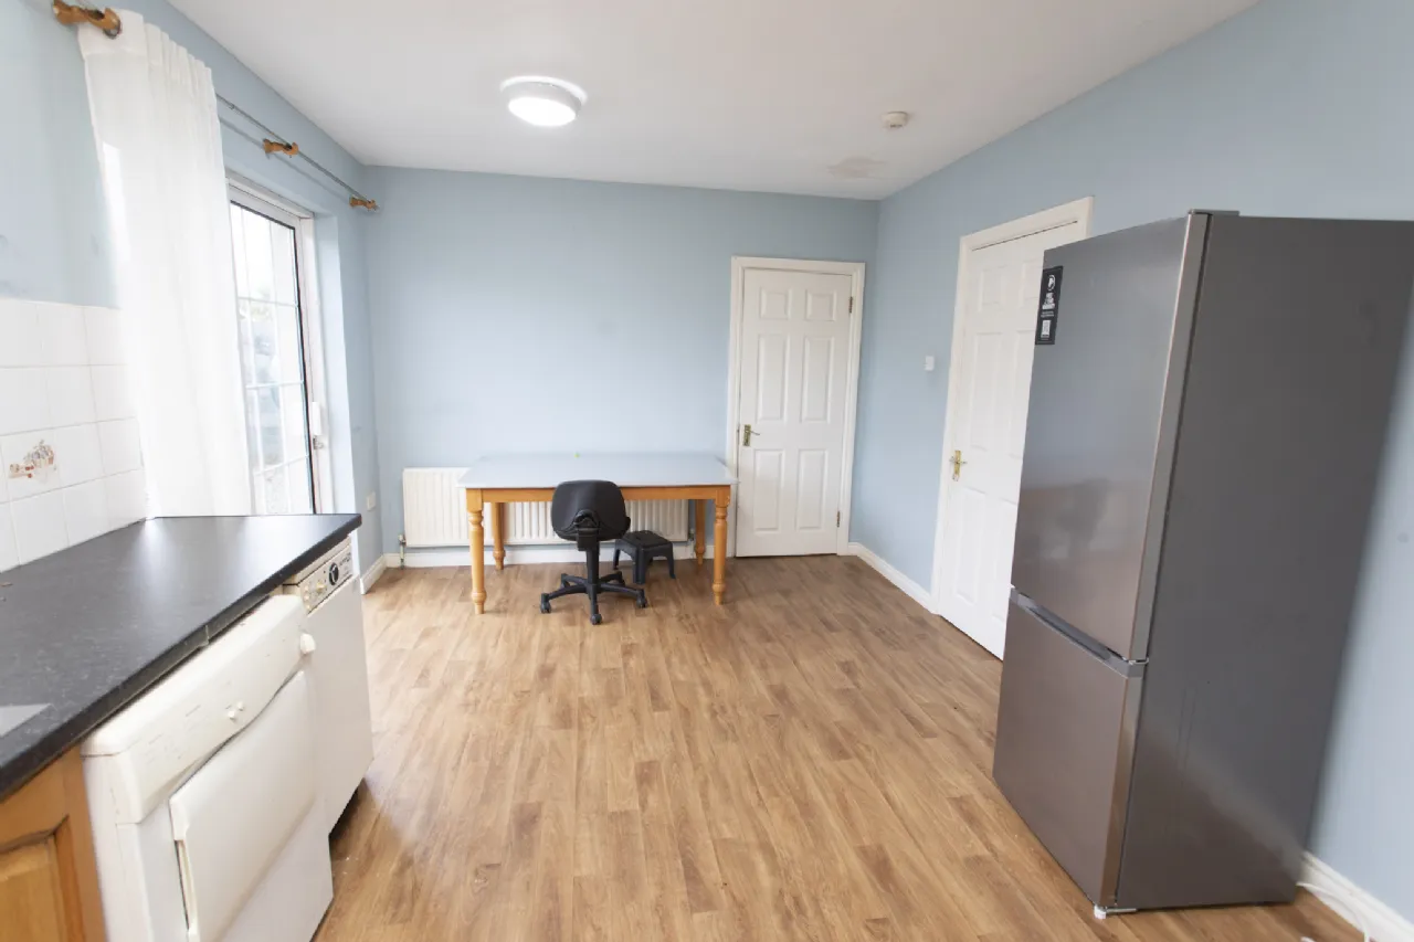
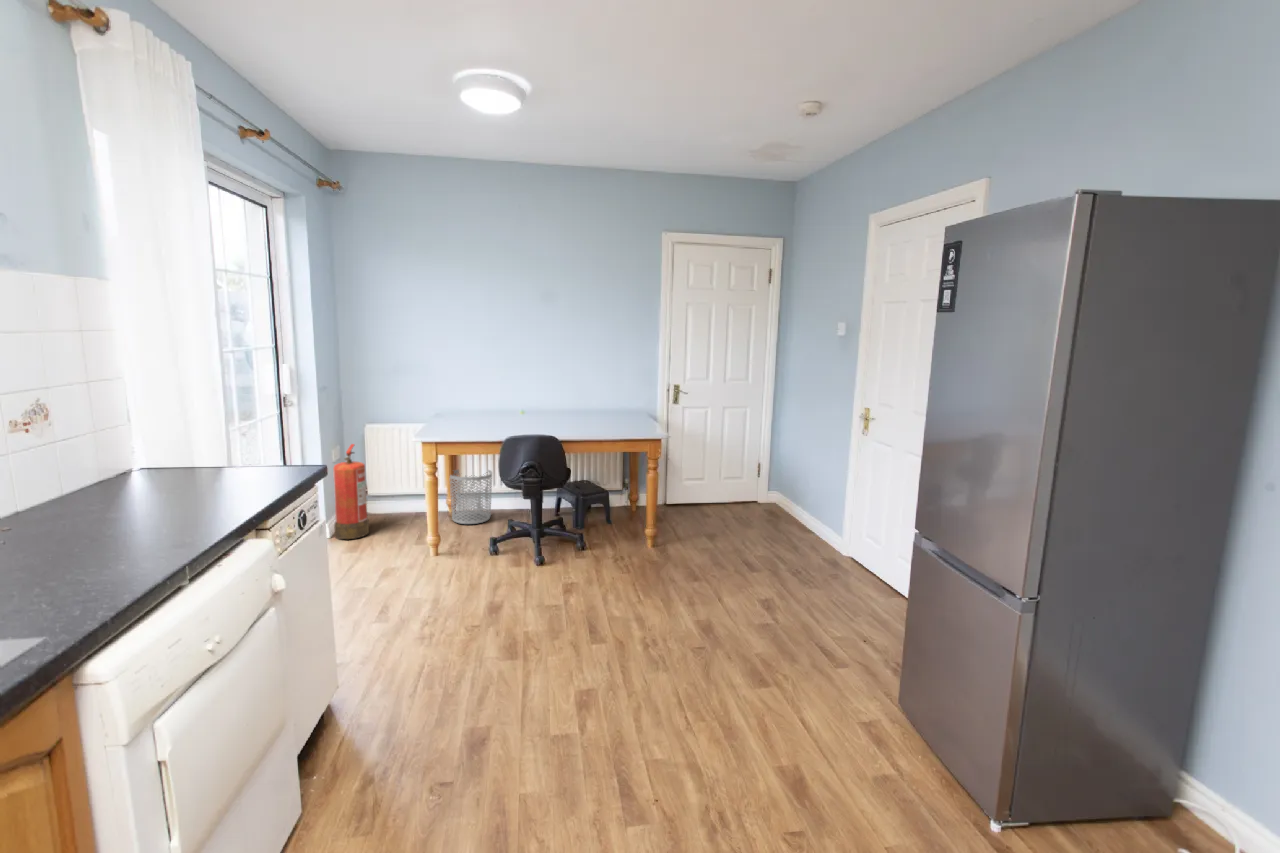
+ waste bin (471, 496)
+ fire extinguisher (350, 491)
